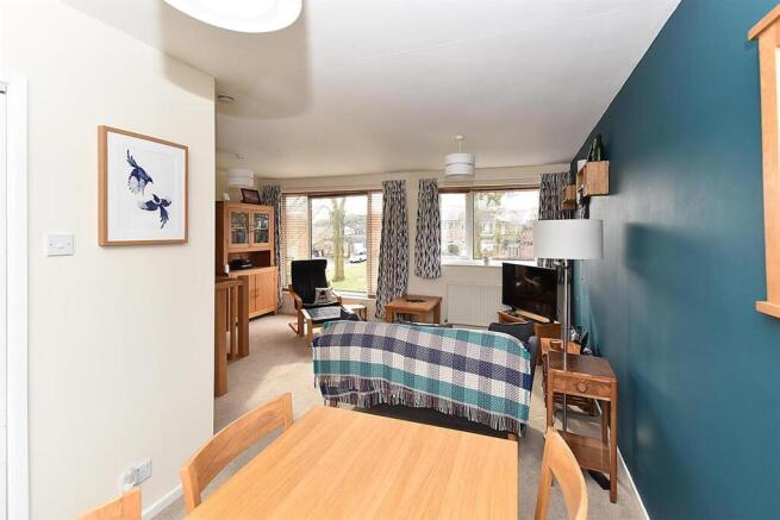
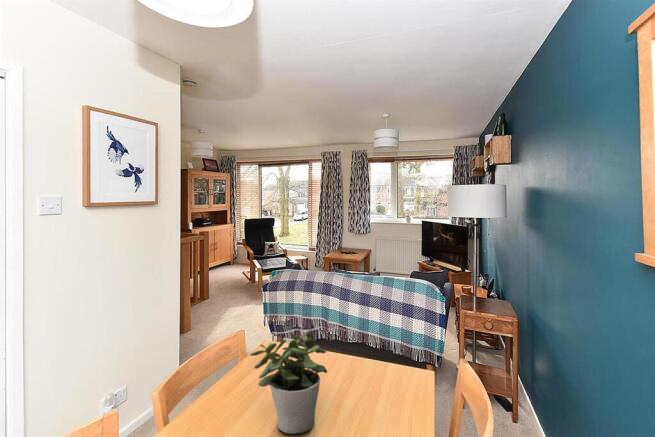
+ potted plant (289, 375)
